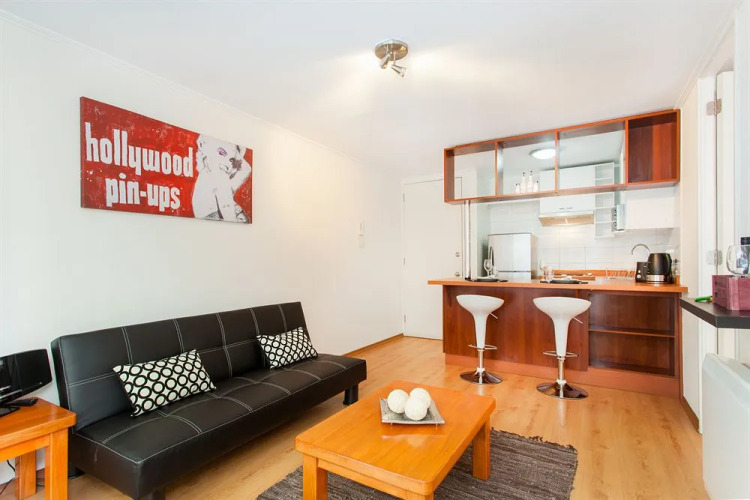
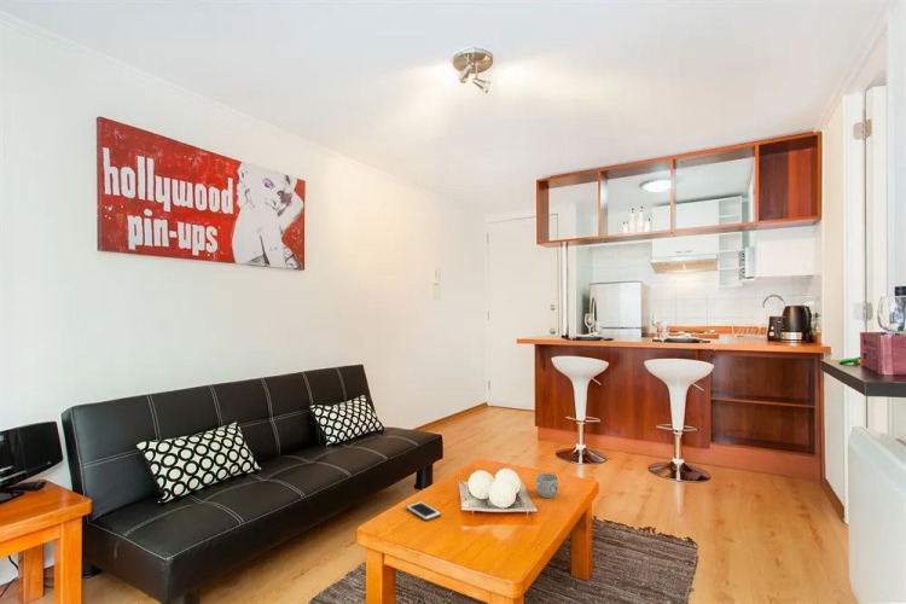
+ mug (545, 486)
+ cell phone (423, 510)
